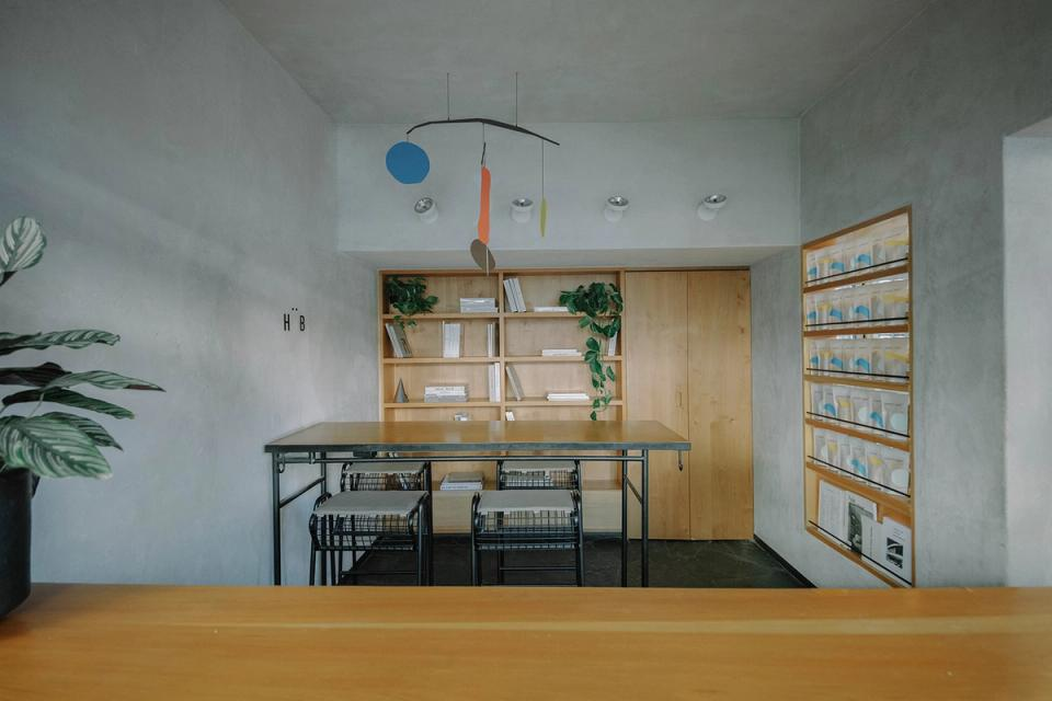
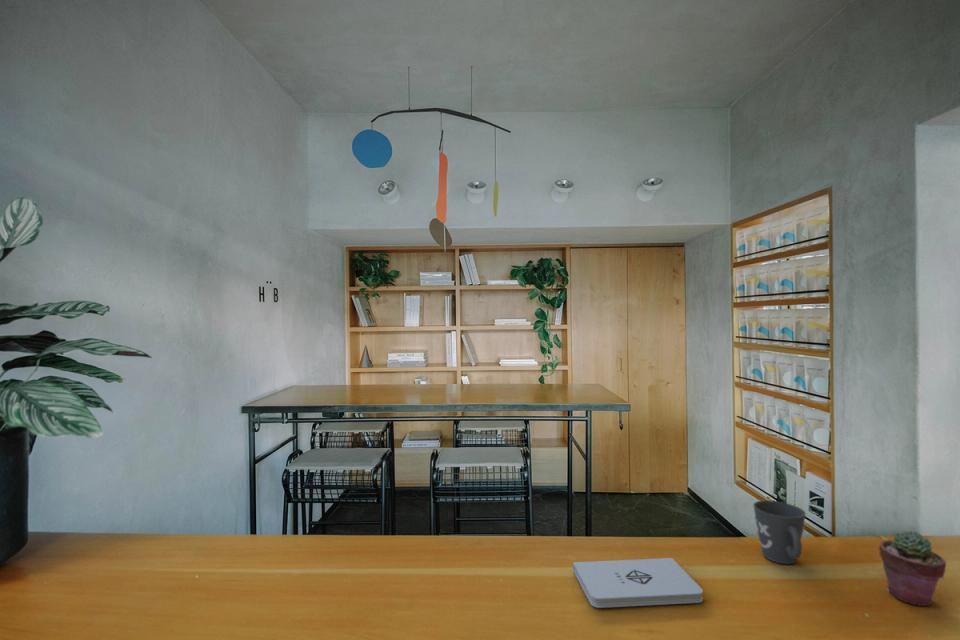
+ mug (782, 535)
+ potted succulent (911, 564)
+ notepad (635, 581)
